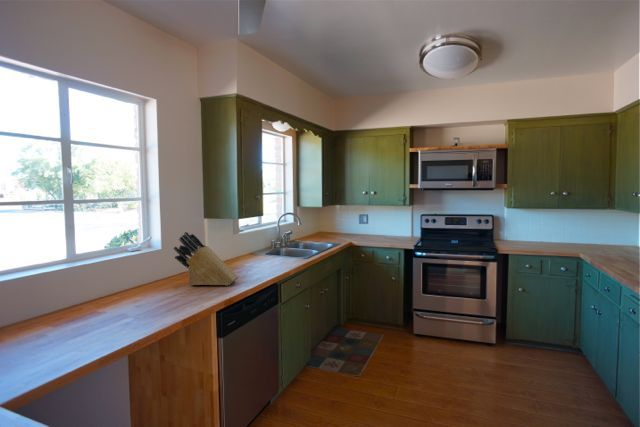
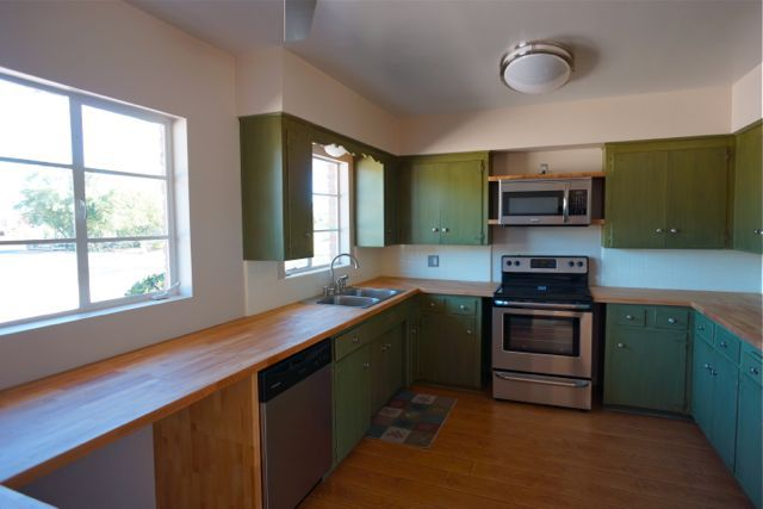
- knife block (205, 257)
